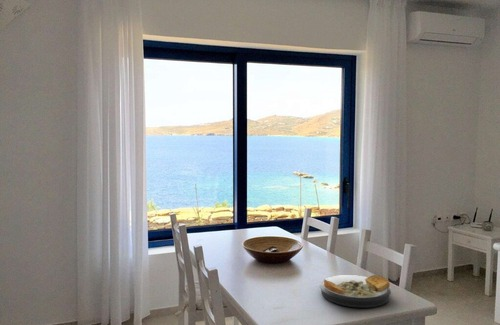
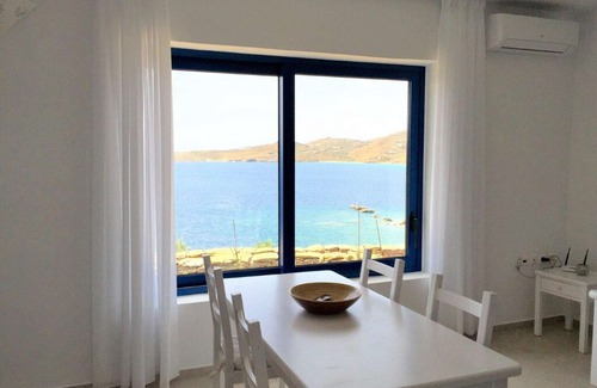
- plate (354, 287)
